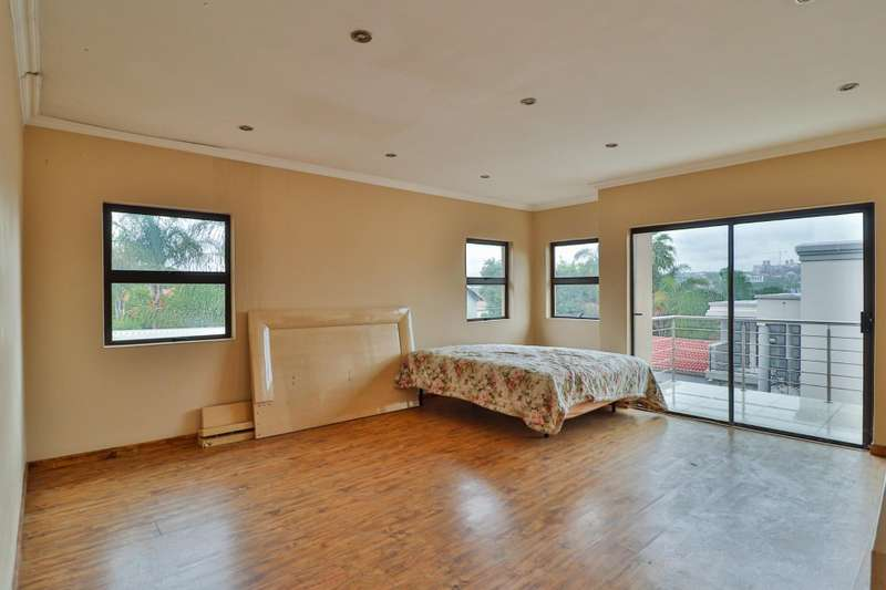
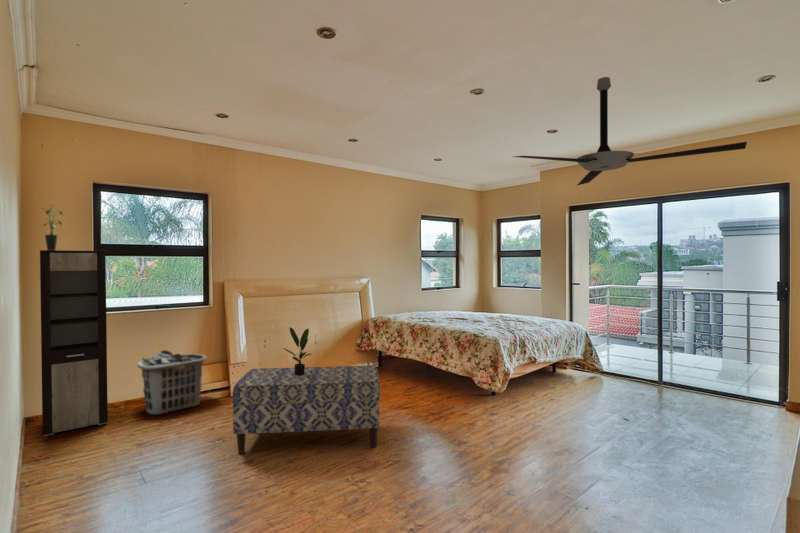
+ ceiling fan (607, 123)
+ potted plant (52, 227)
+ clothes hamper (173, 378)
+ bench (311, 406)
+ potted plant (293, 353)
+ cabinet (74, 338)
